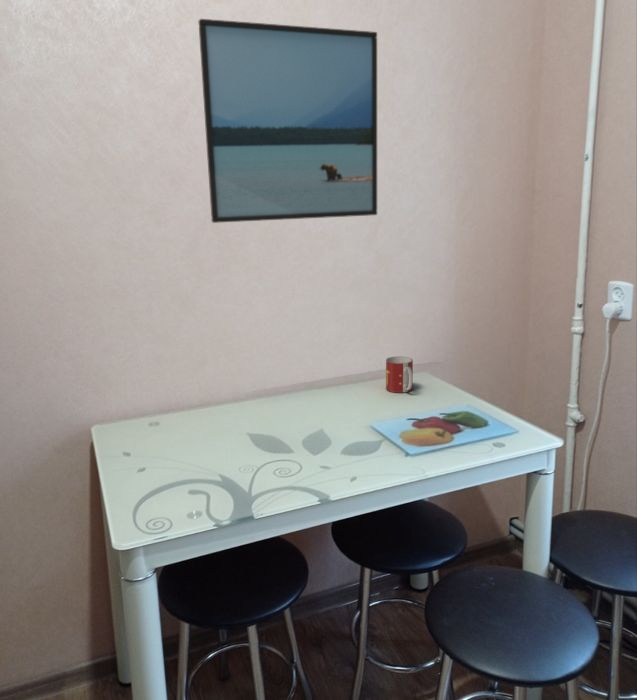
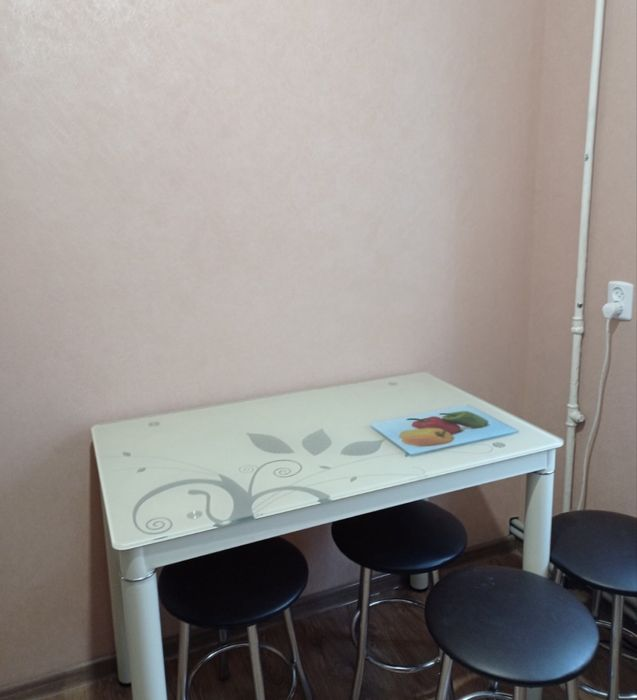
- mug (401, 375)
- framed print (295, 126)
